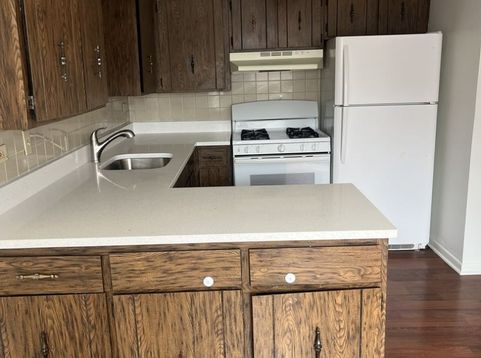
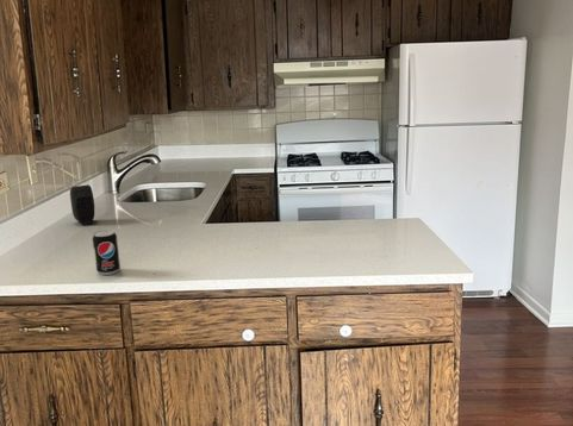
+ beverage can (106, 252)
+ speaker (83, 205)
